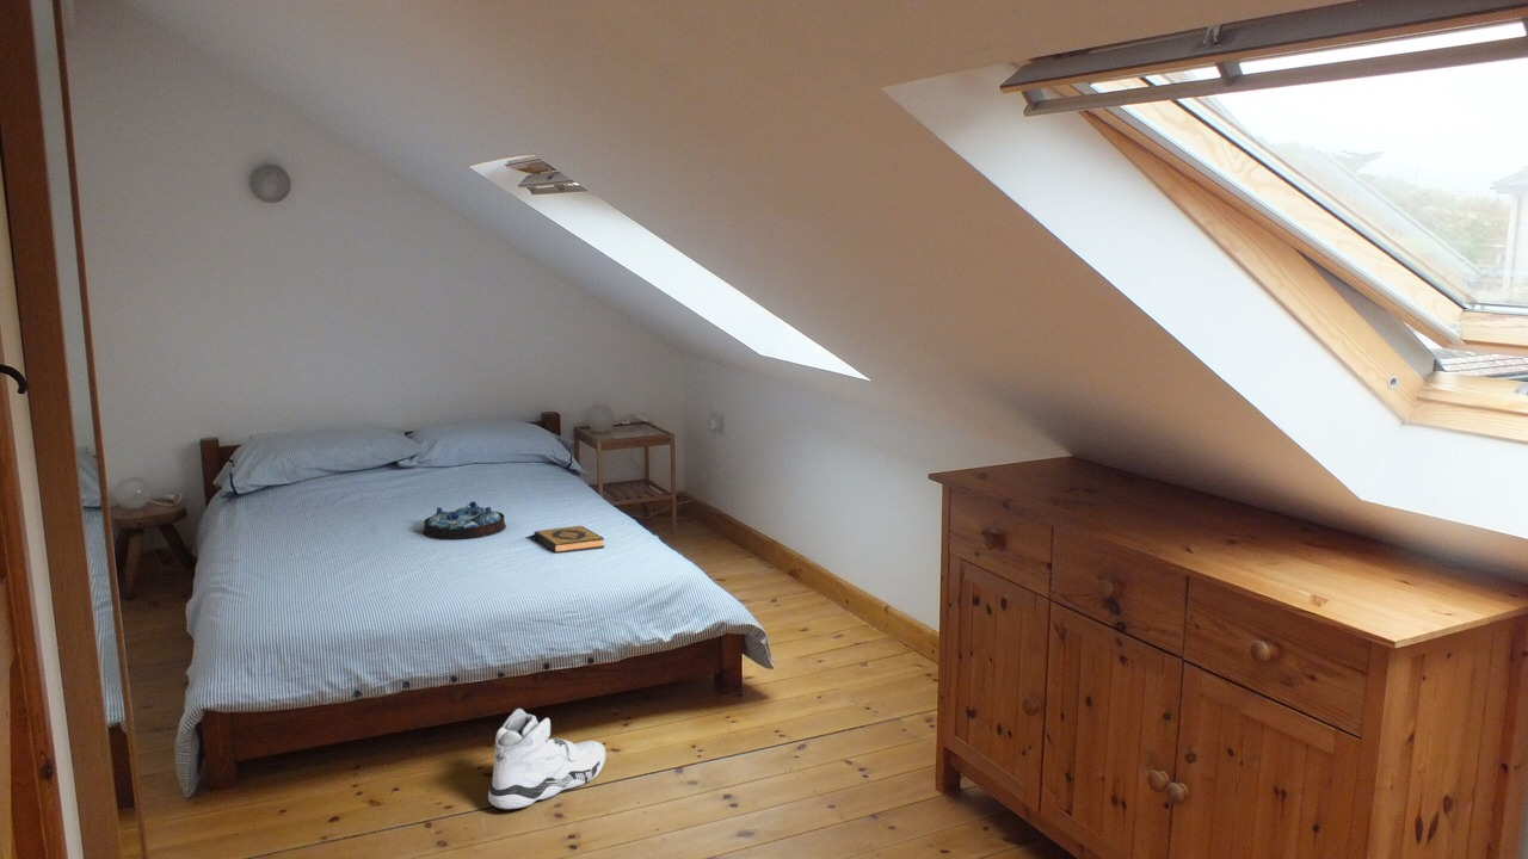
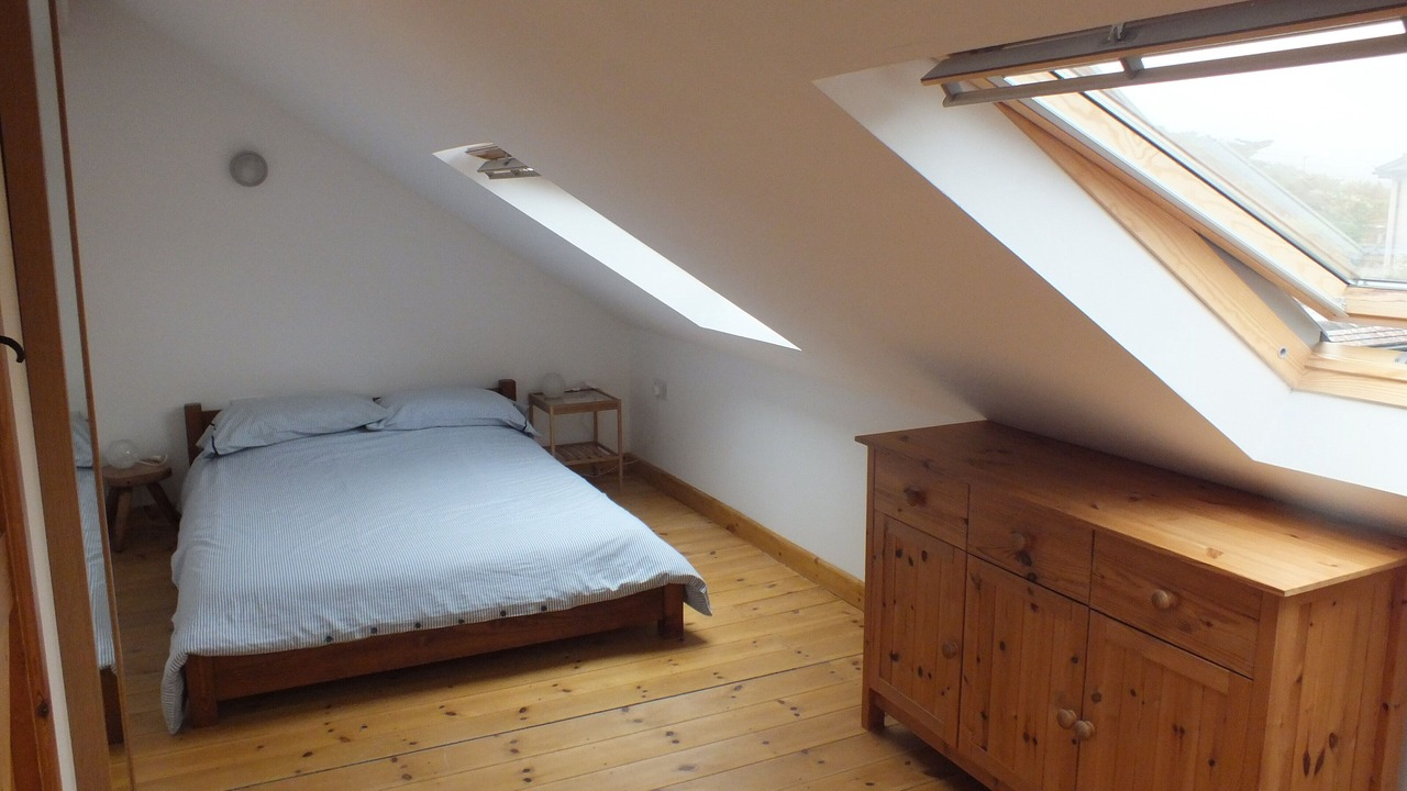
- sneaker (548, 747)
- serving tray (464, 518)
- hardback book (568, 538)
